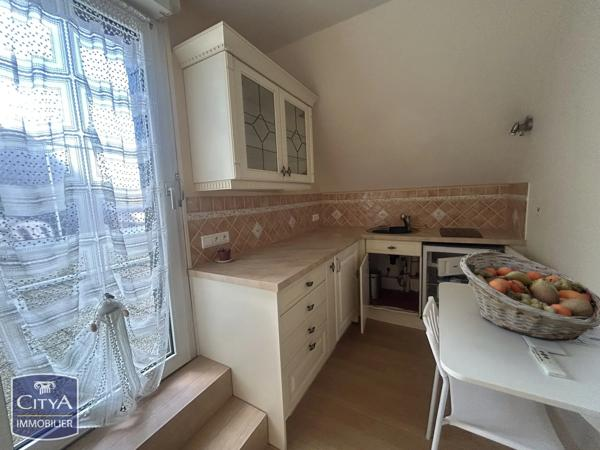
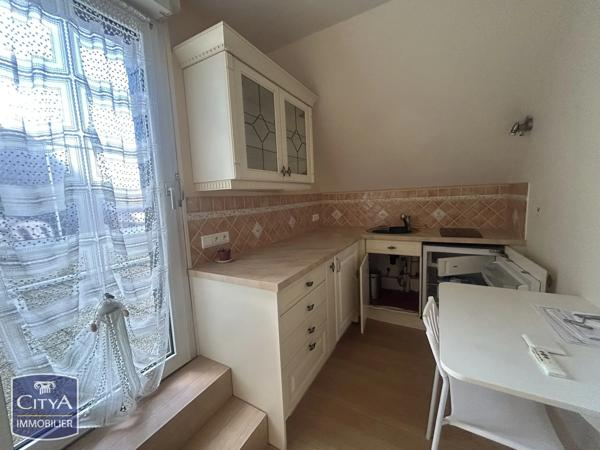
- fruit basket (523, 289)
